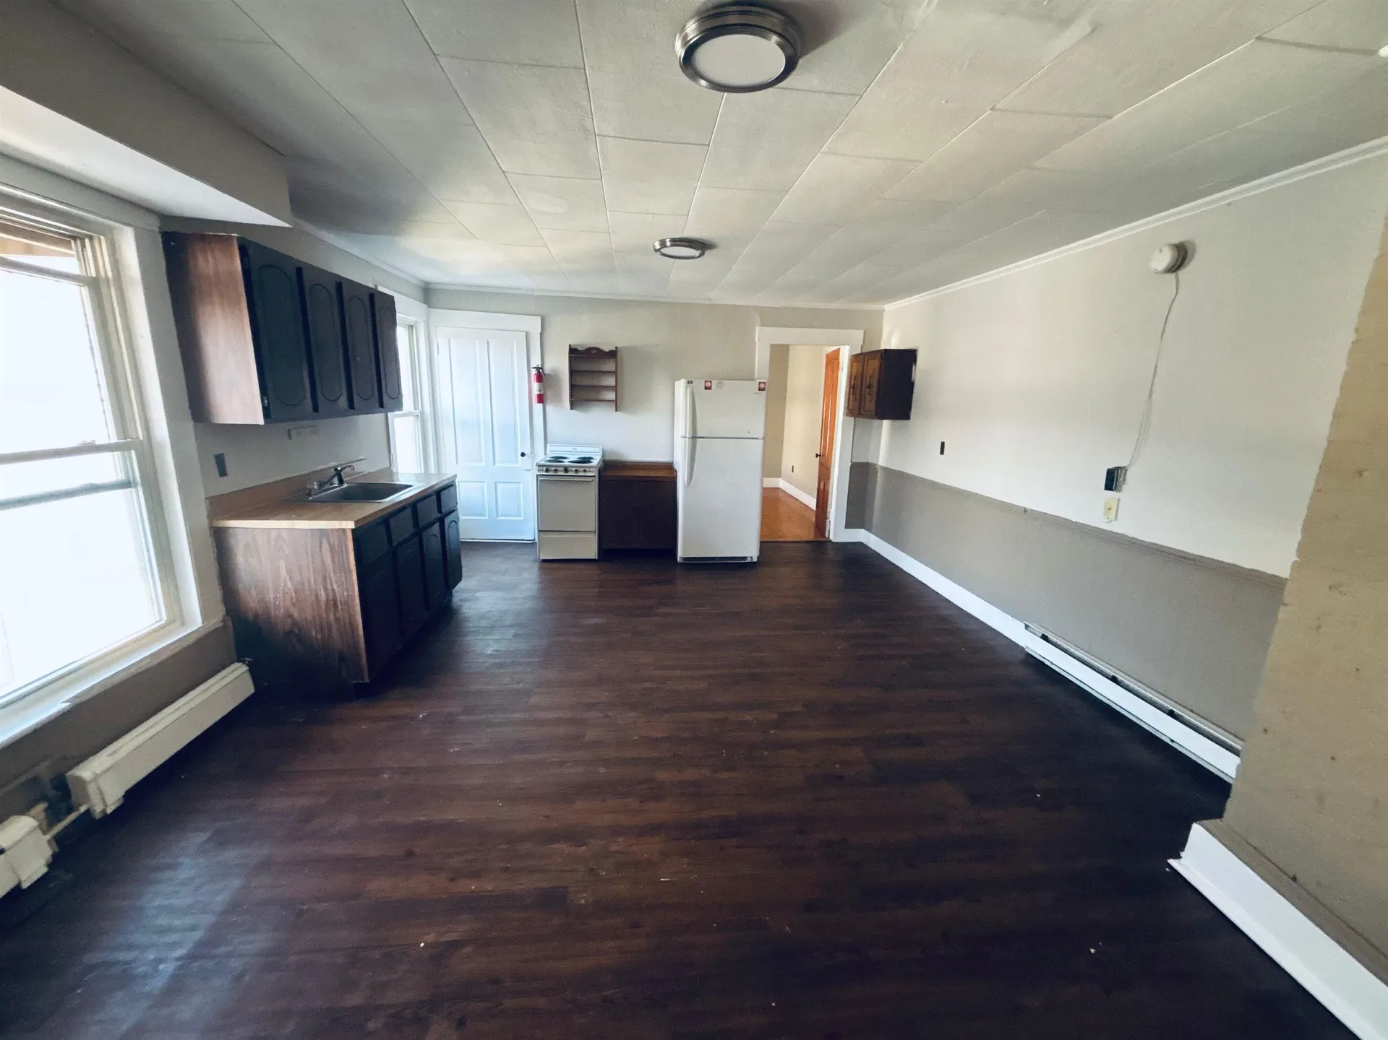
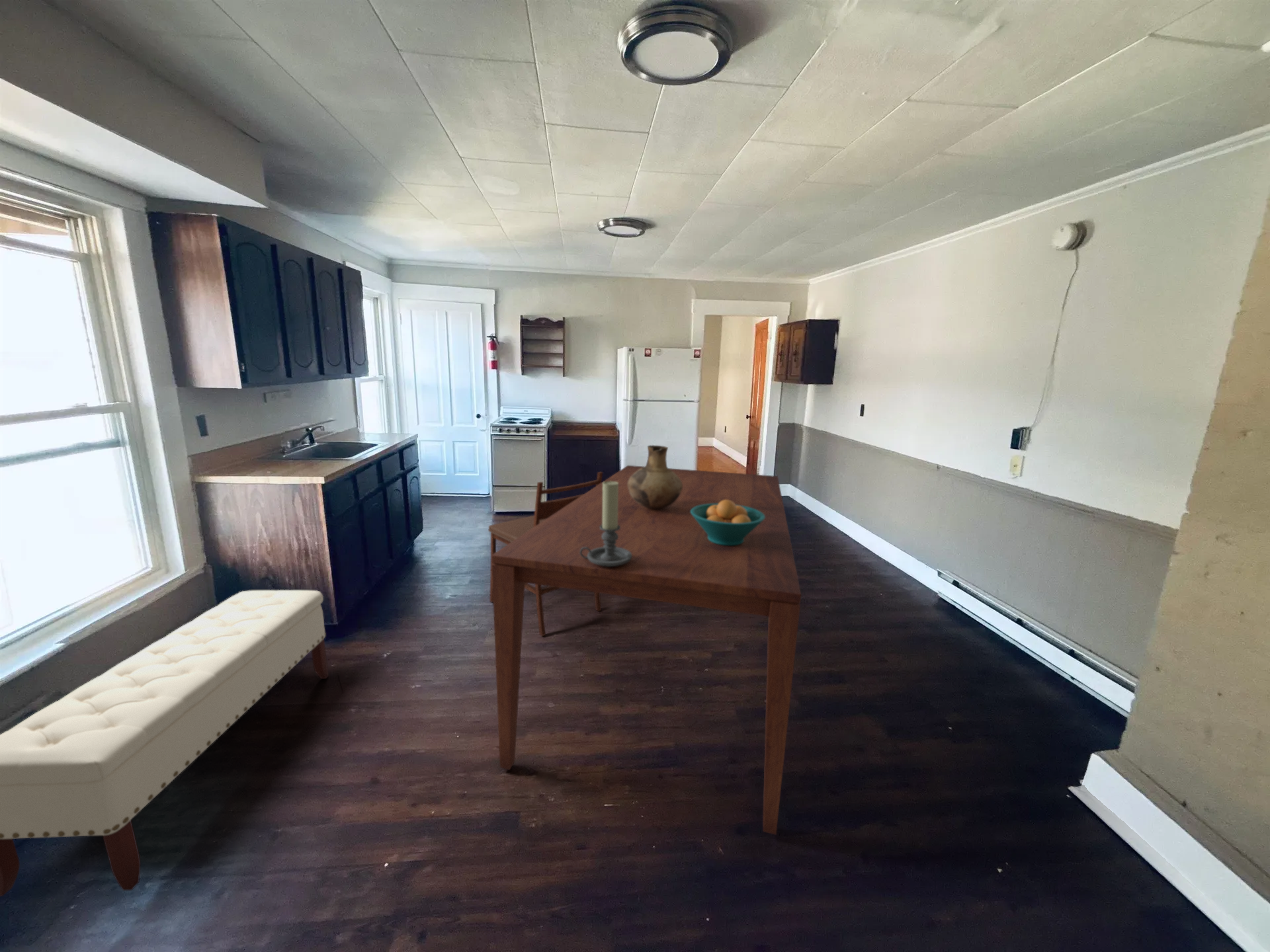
+ bench (196, 704)
+ candle holder (605, 520)
+ fruit bowl (726, 520)
+ vase (655, 477)
+ dining chair (534, 526)
+ dining table (675, 583)
